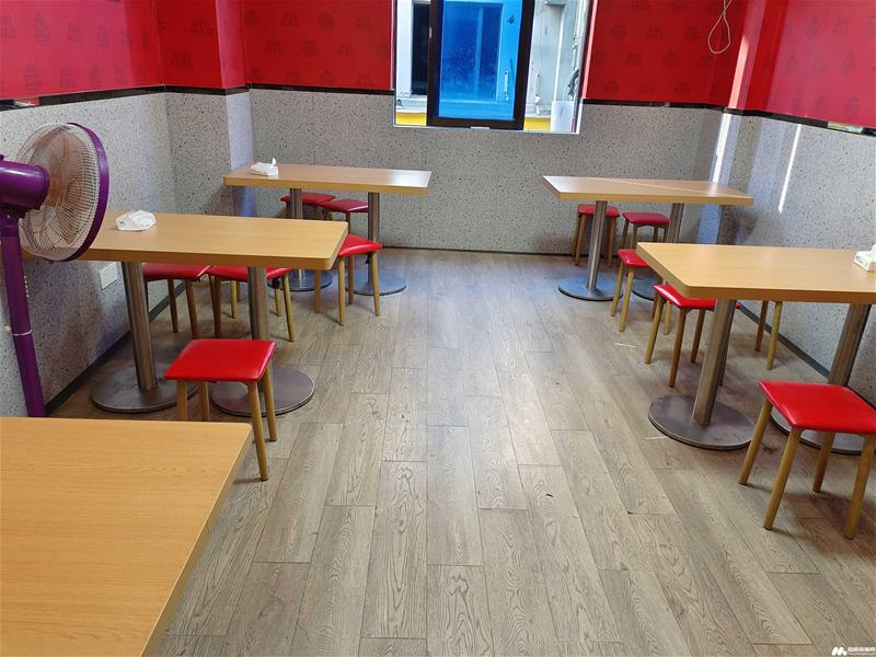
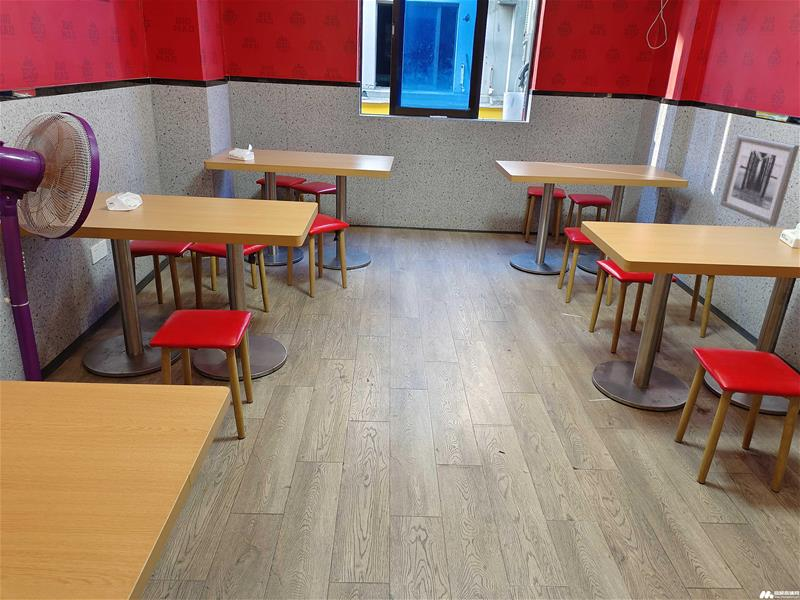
+ wall art (755, 178)
